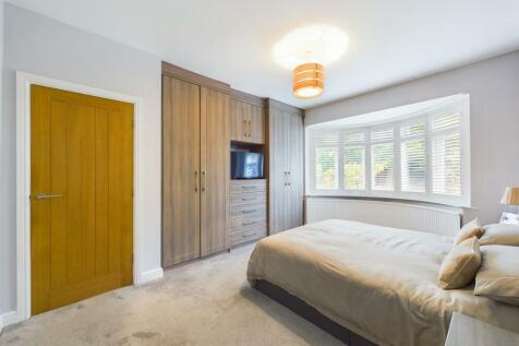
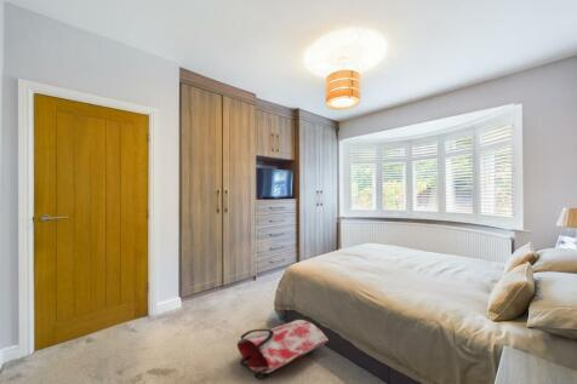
+ bag (282, 340)
